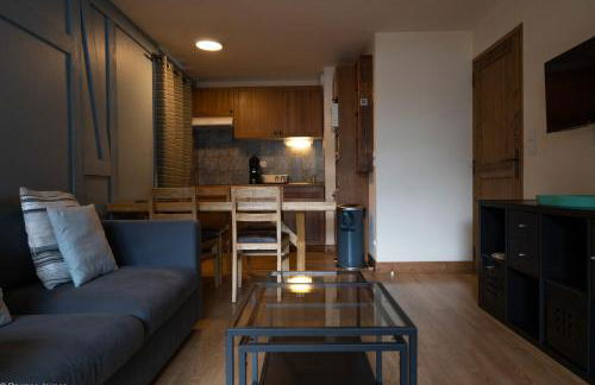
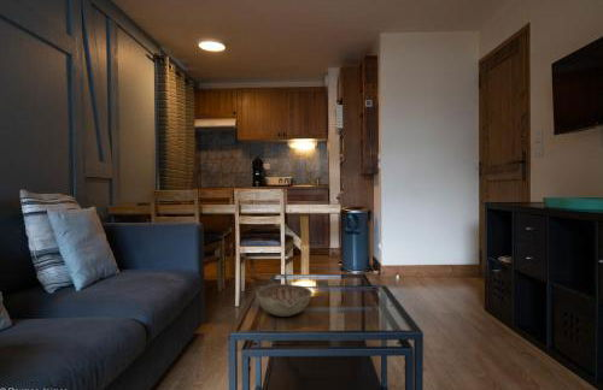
+ decorative bowl (283, 301)
